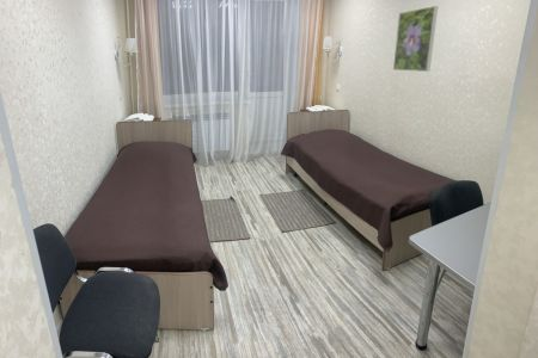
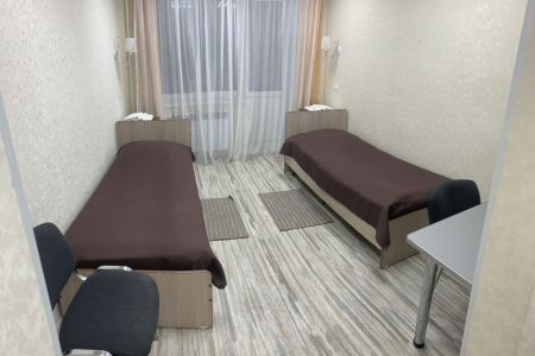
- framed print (412, 41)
